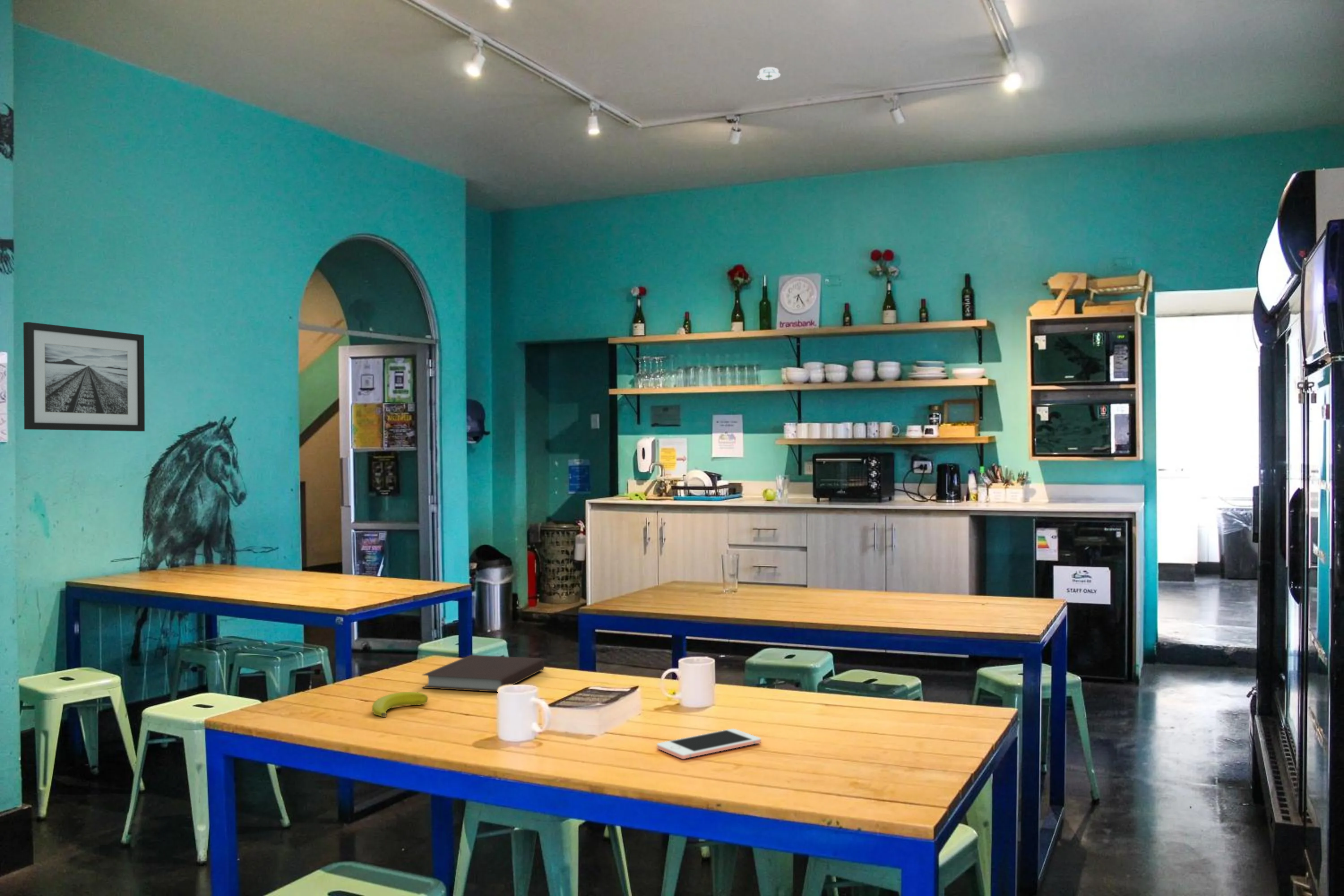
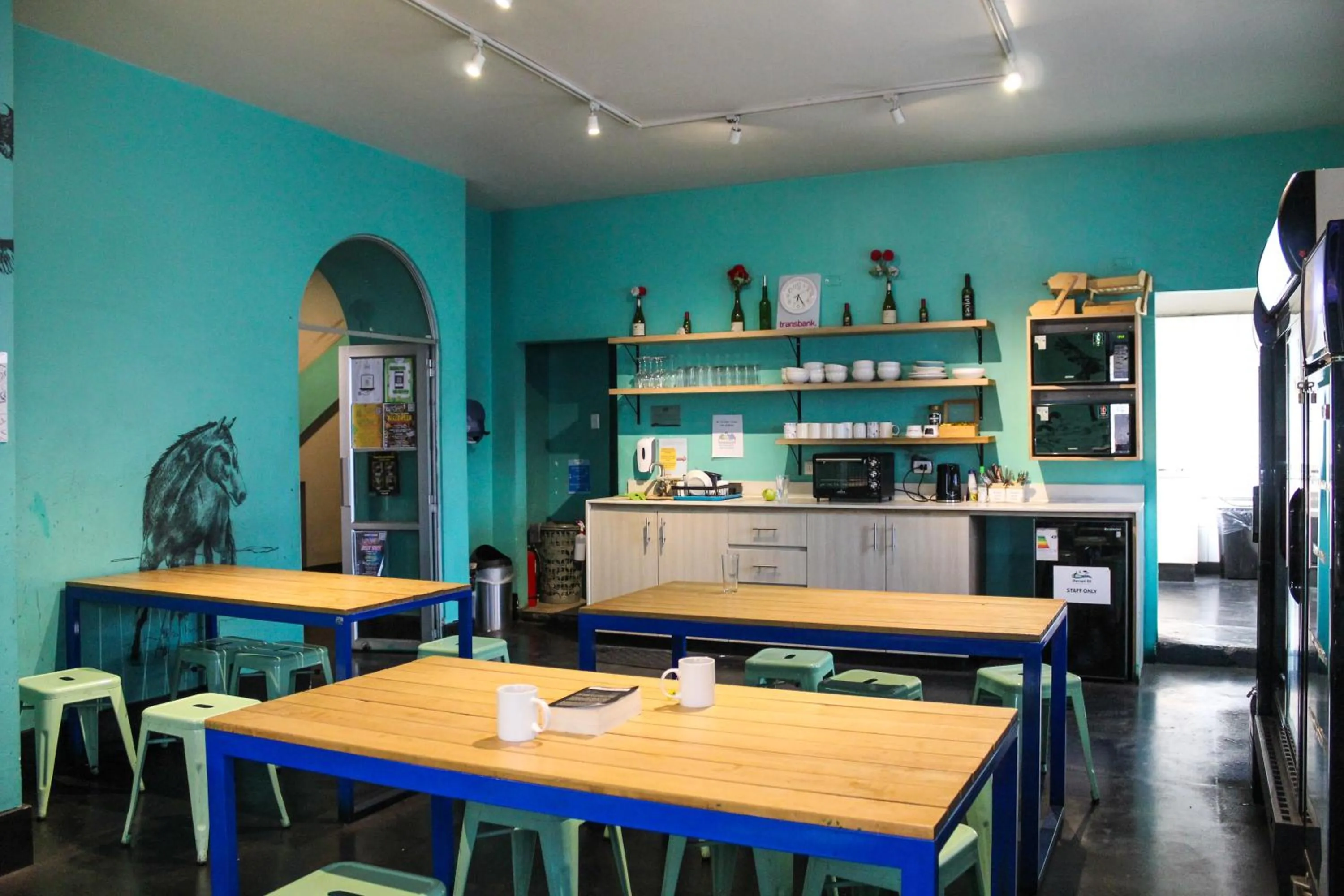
- banana (396, 702)
- notebook (485, 672)
- wall art (87, 379)
- cell phone (709, 743)
- smoke detector (768, 73)
